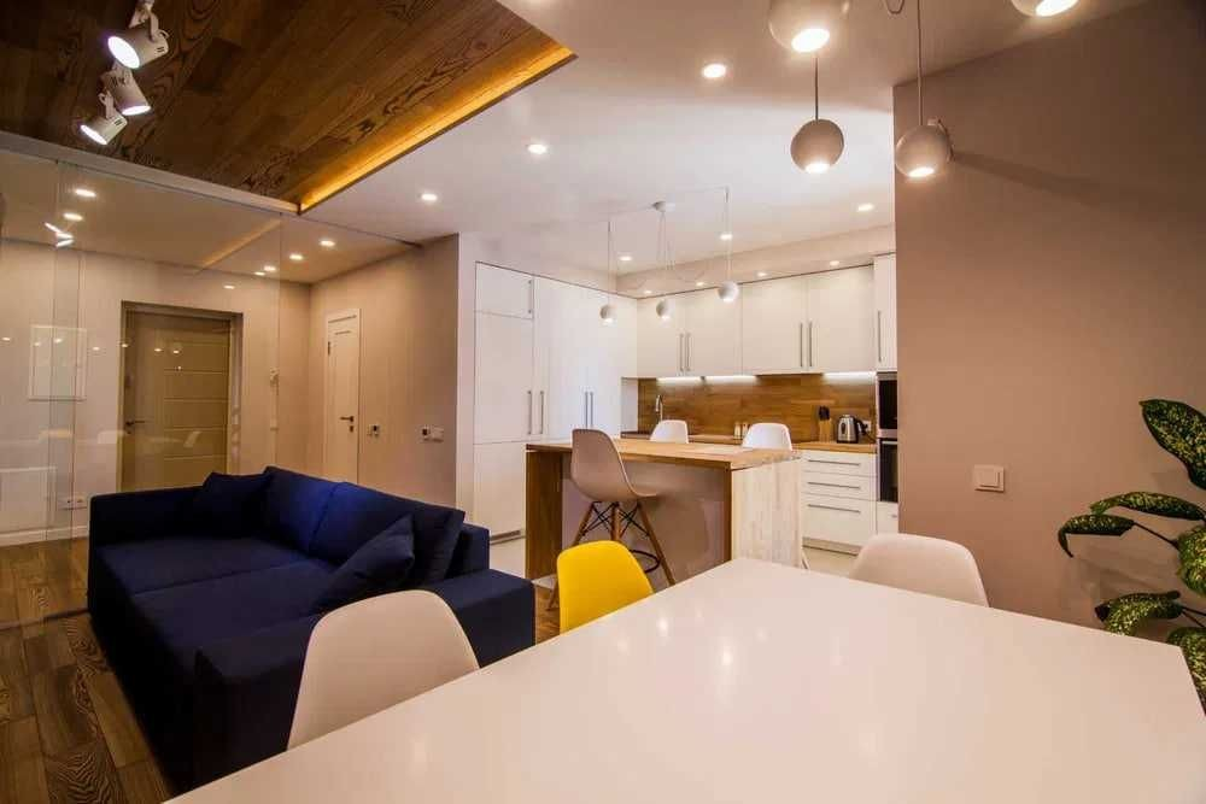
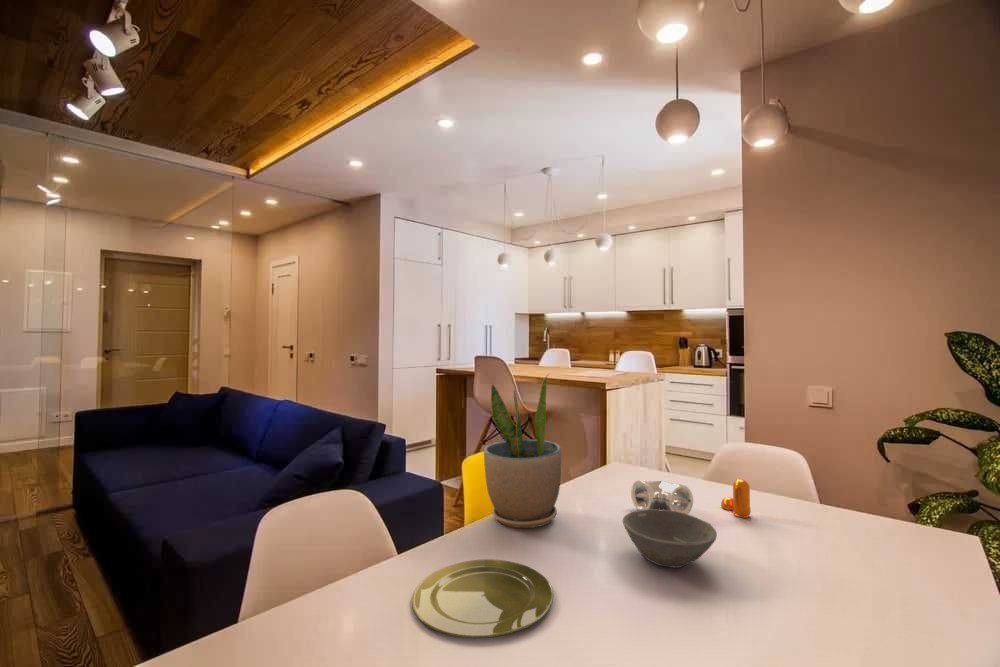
+ pipe fitting (661, 495)
+ bowl (668, 541)
+ potted plant (522, 444)
+ pepper shaker (735, 493)
+ plate (483, 593)
